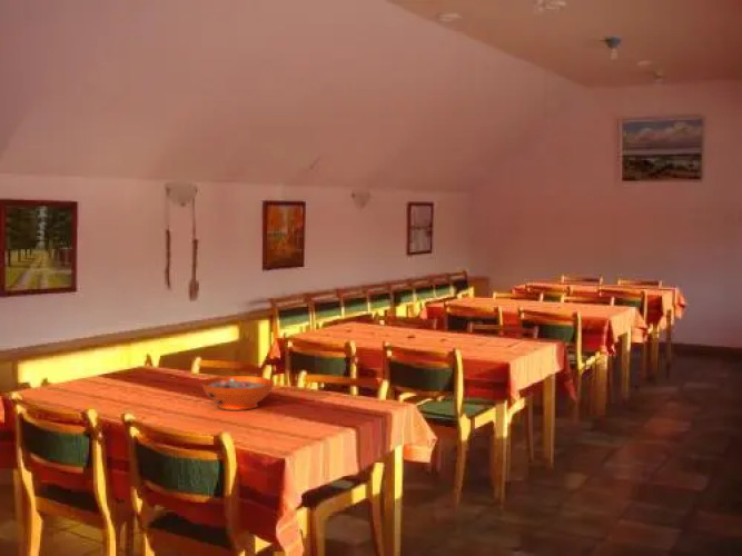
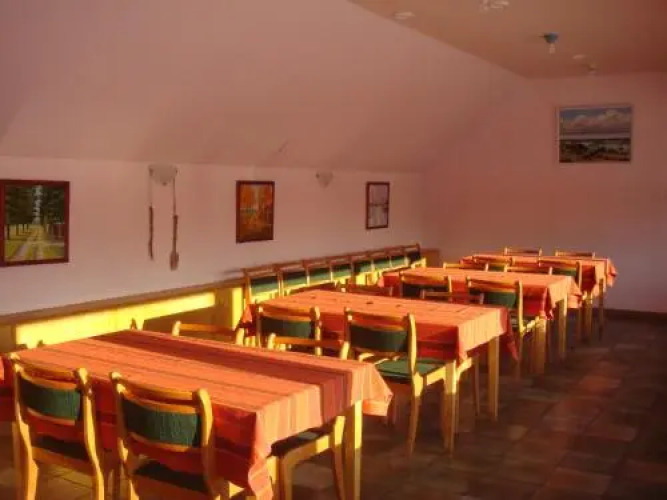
- decorative bowl (237, 394)
